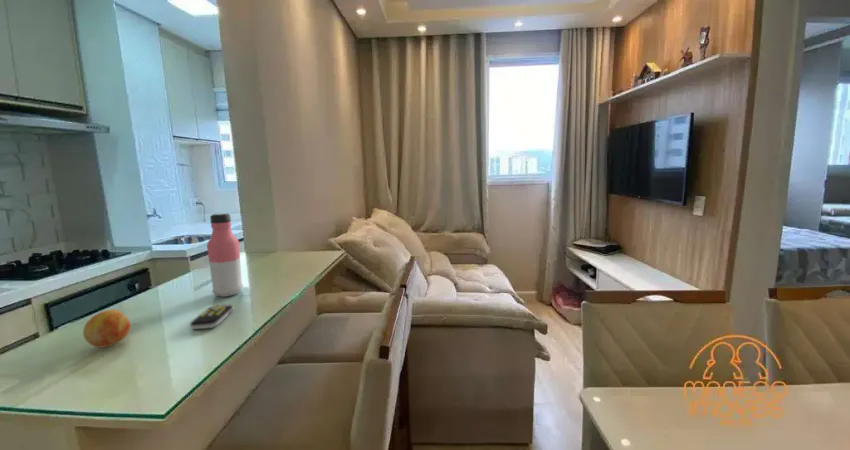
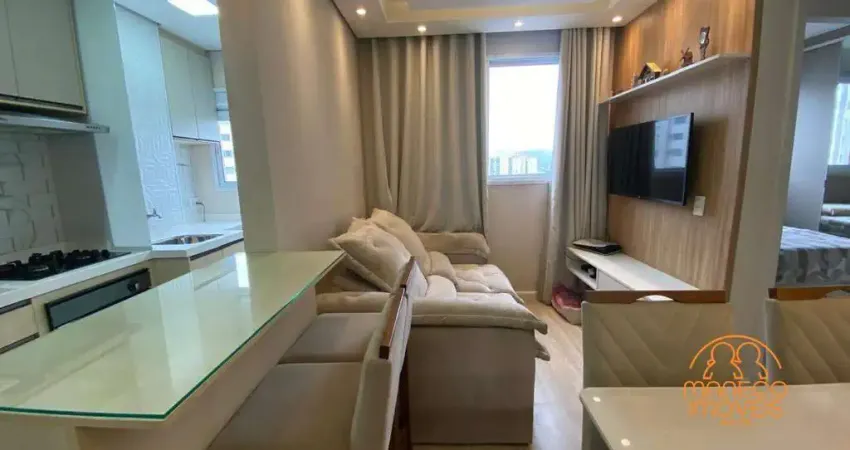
- fruit (106, 328)
- water bottle (224, 254)
- remote control (212, 315)
